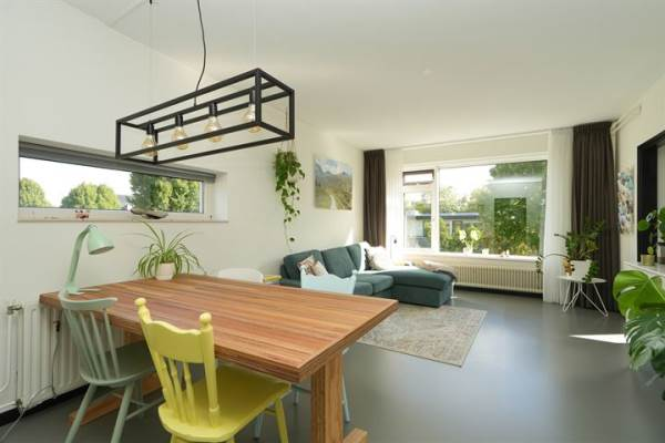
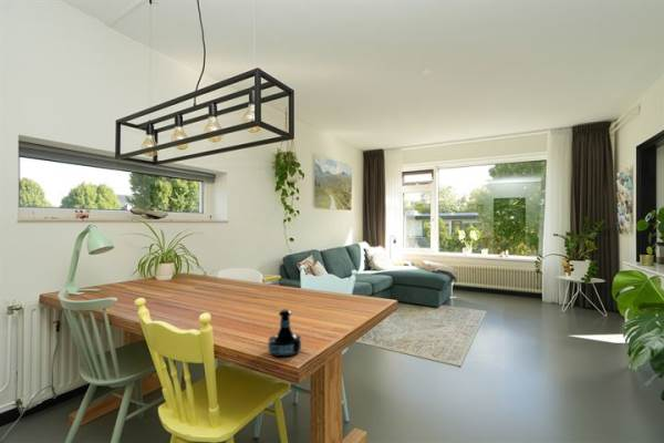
+ tequila bottle (284, 330)
